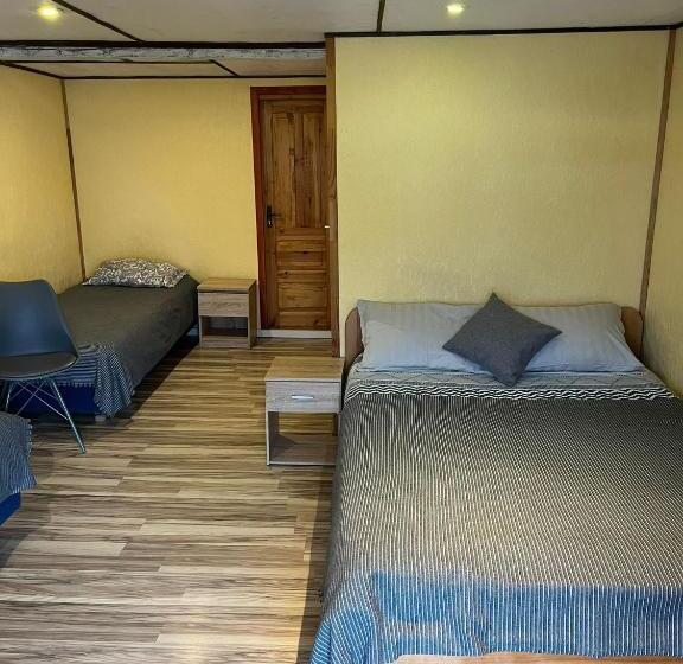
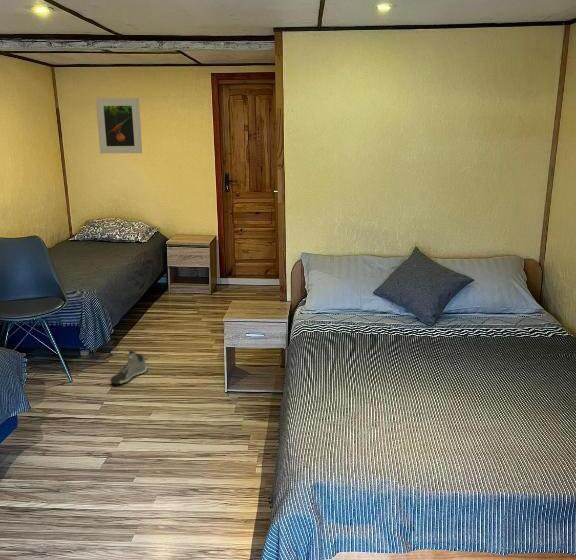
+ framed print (119, 126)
+ sneaker (127, 364)
